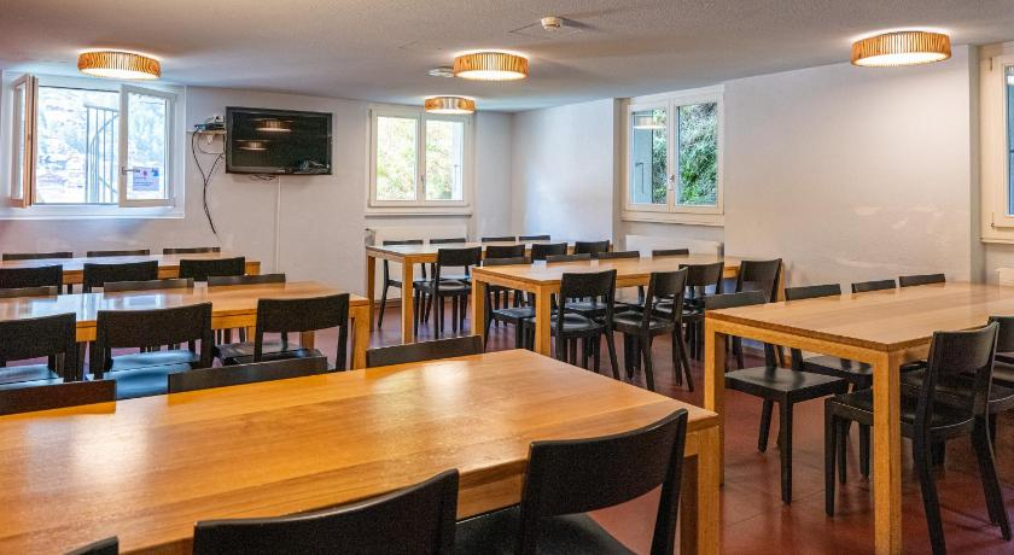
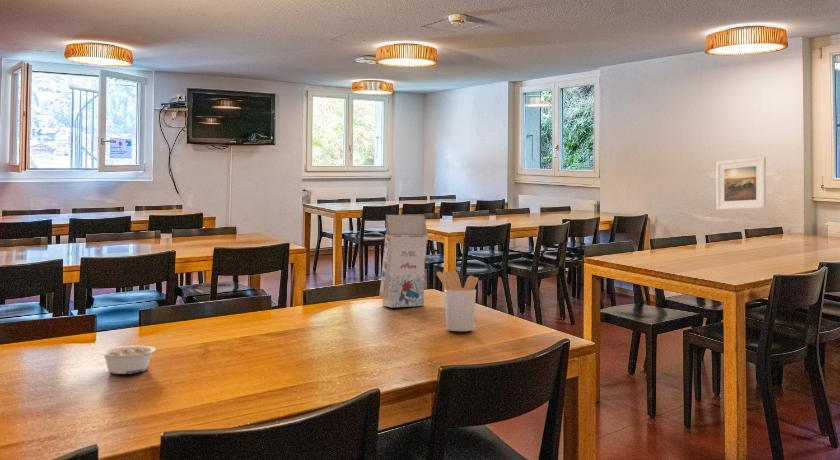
+ legume (128, 358)
+ gift box (403, 260)
+ utensil holder (455, 298)
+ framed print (740, 184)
